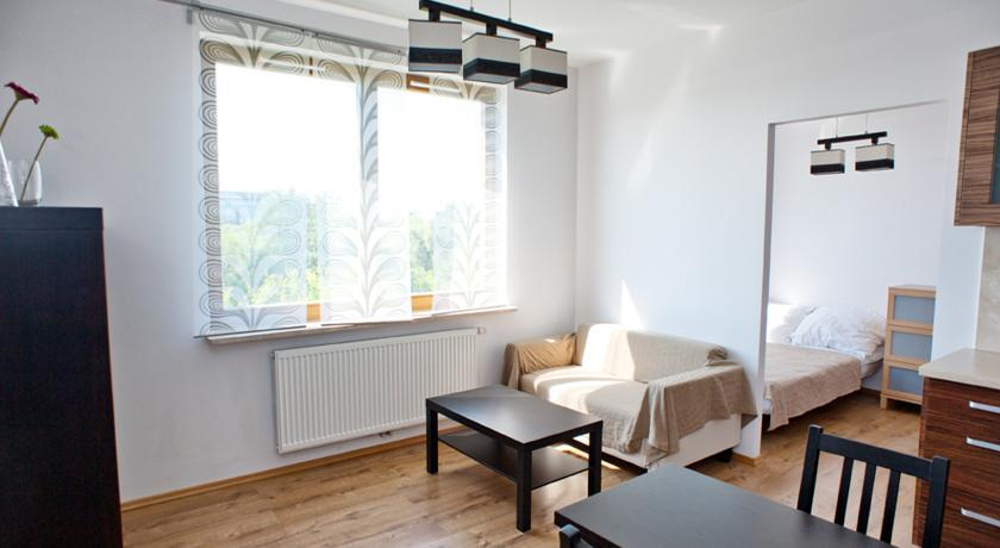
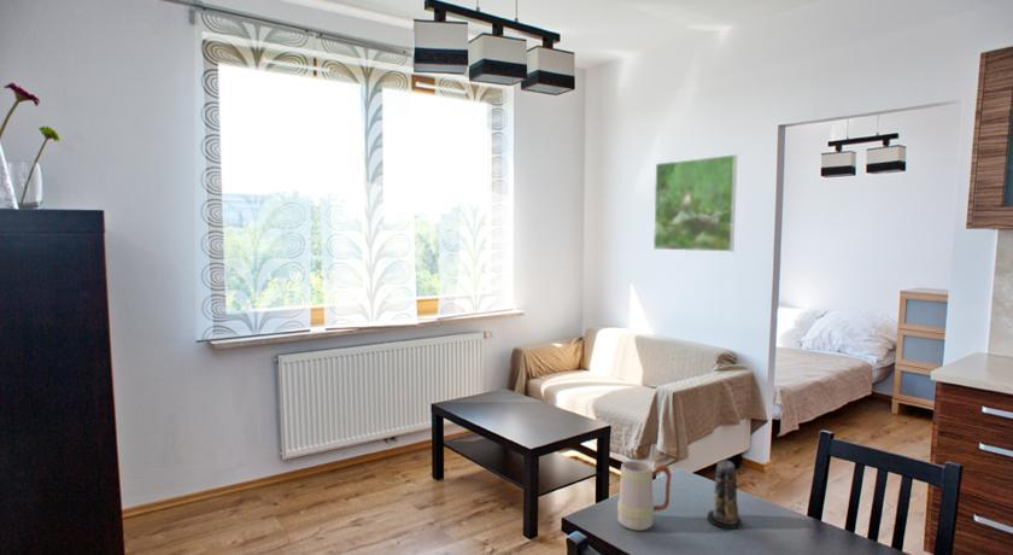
+ candle (725, 491)
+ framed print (692, 205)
+ mug (644, 493)
